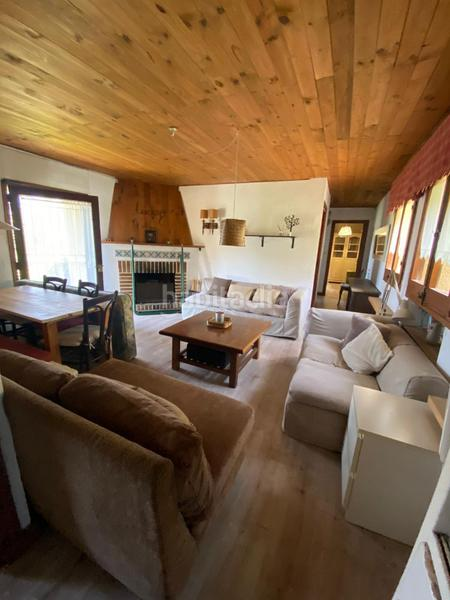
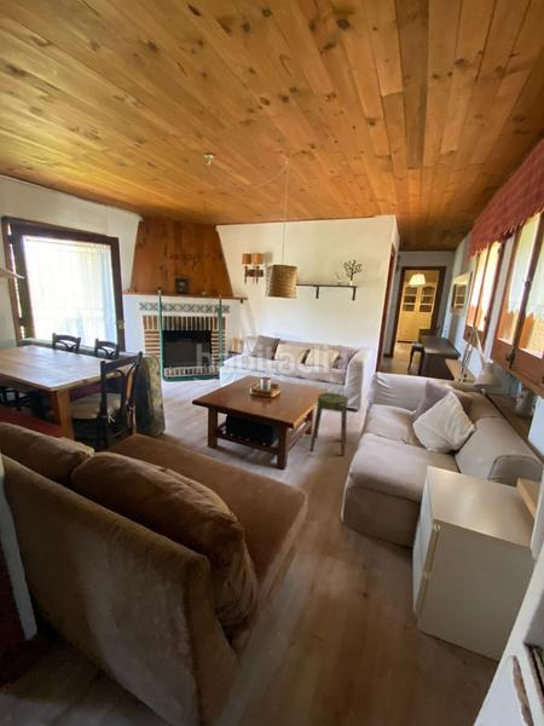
+ stool (341, 421)
